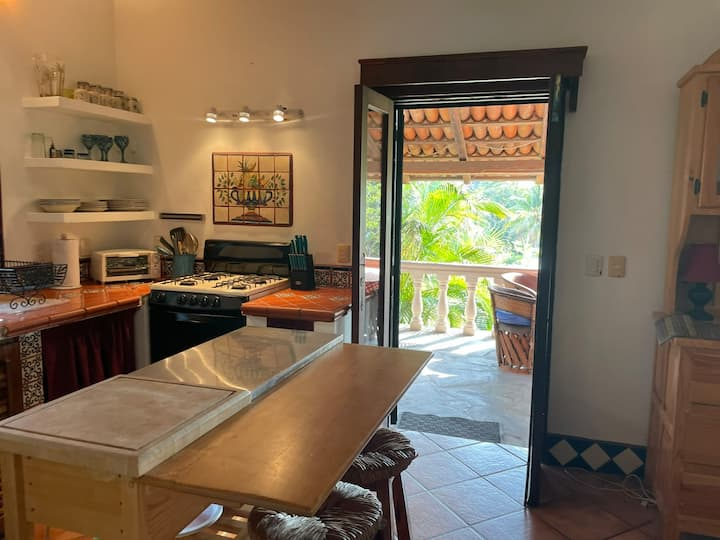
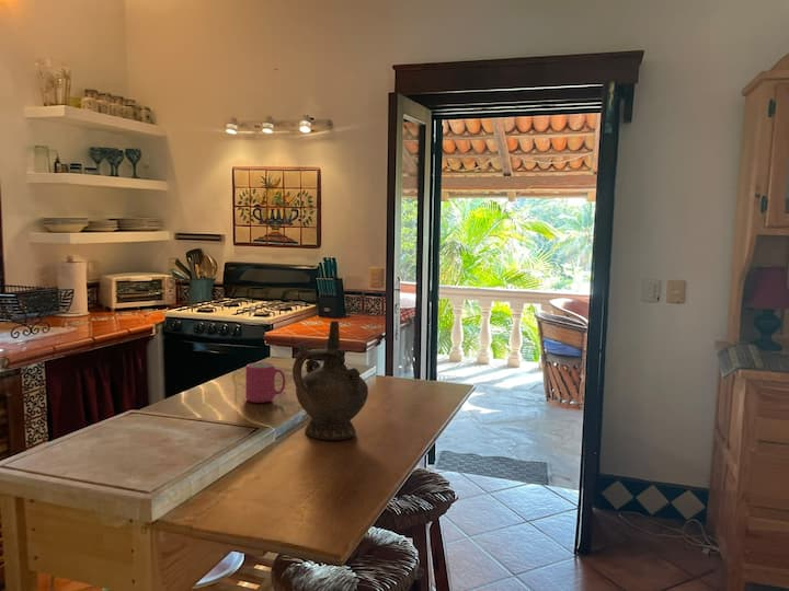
+ mug (265, 382)
+ ceremonial vessel (329, 378)
